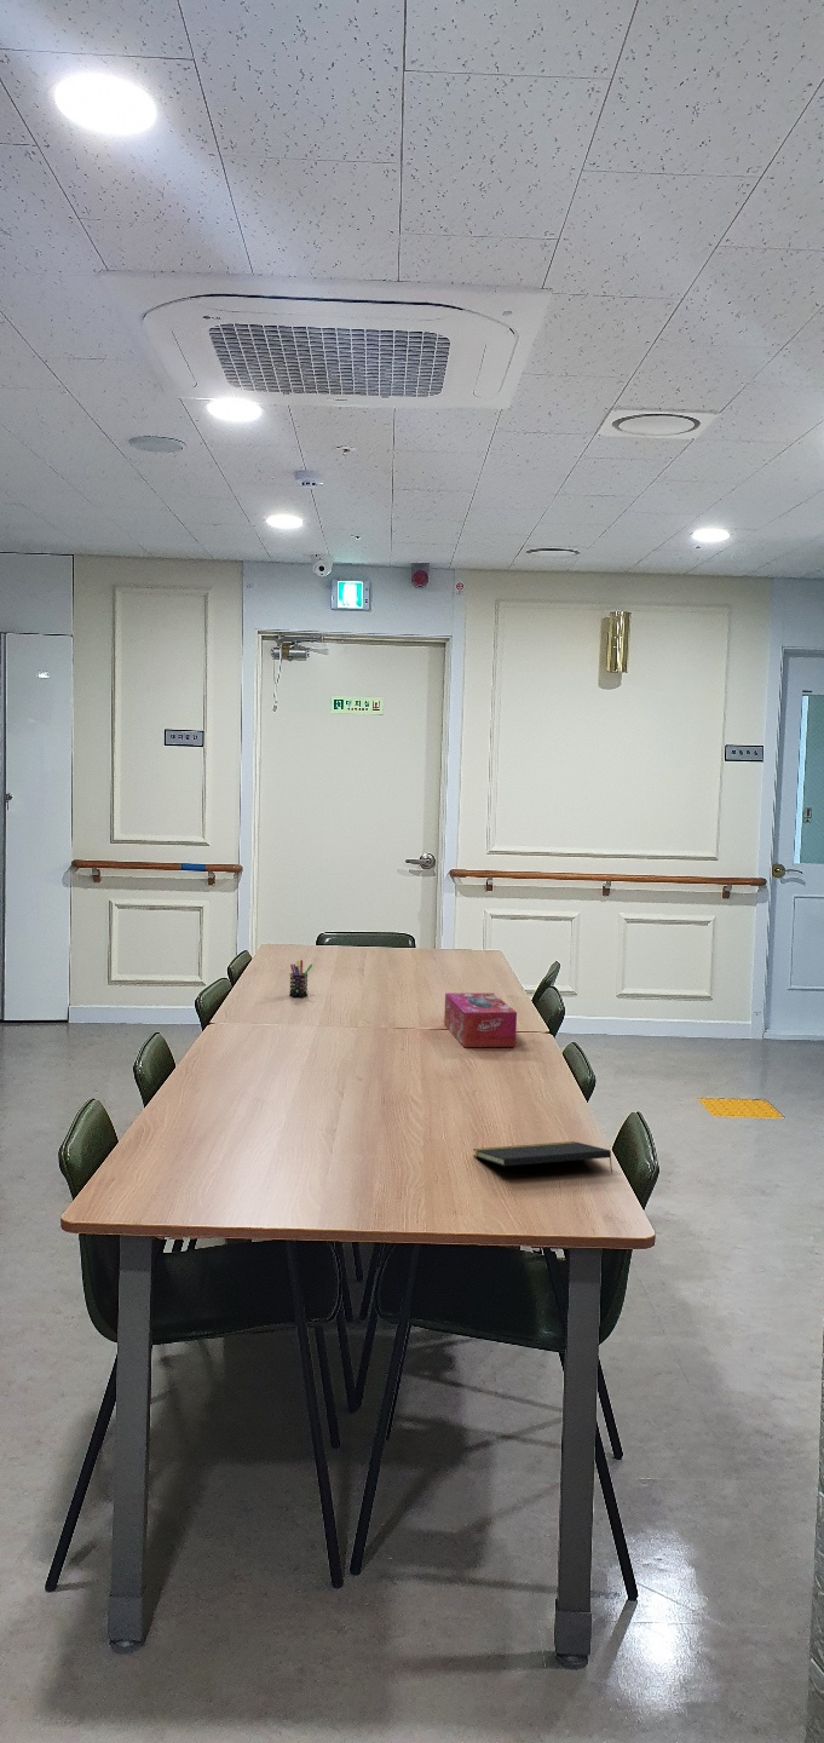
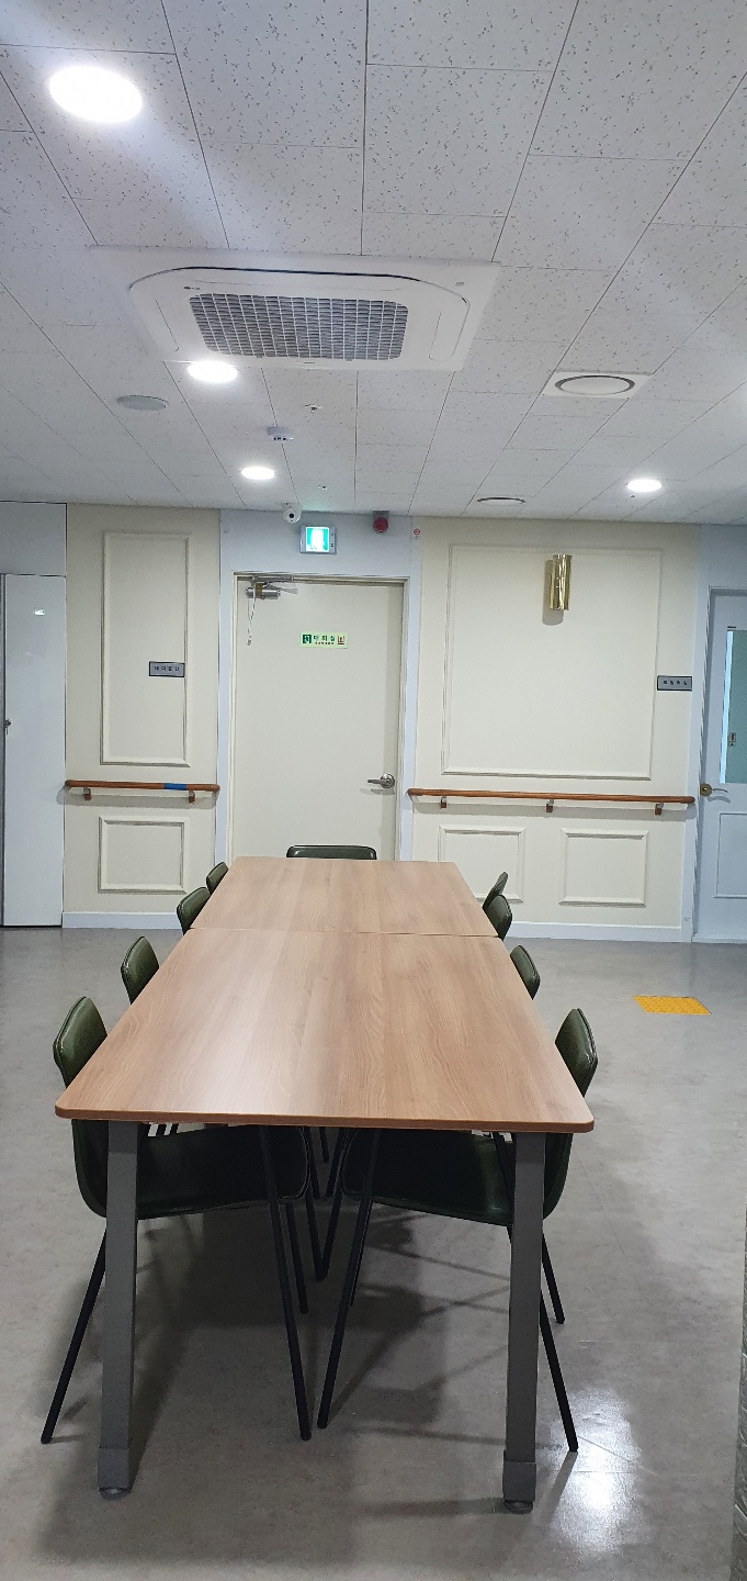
- notepad (540, 1152)
- tissue box (479, 1018)
- pen holder (300, 977)
